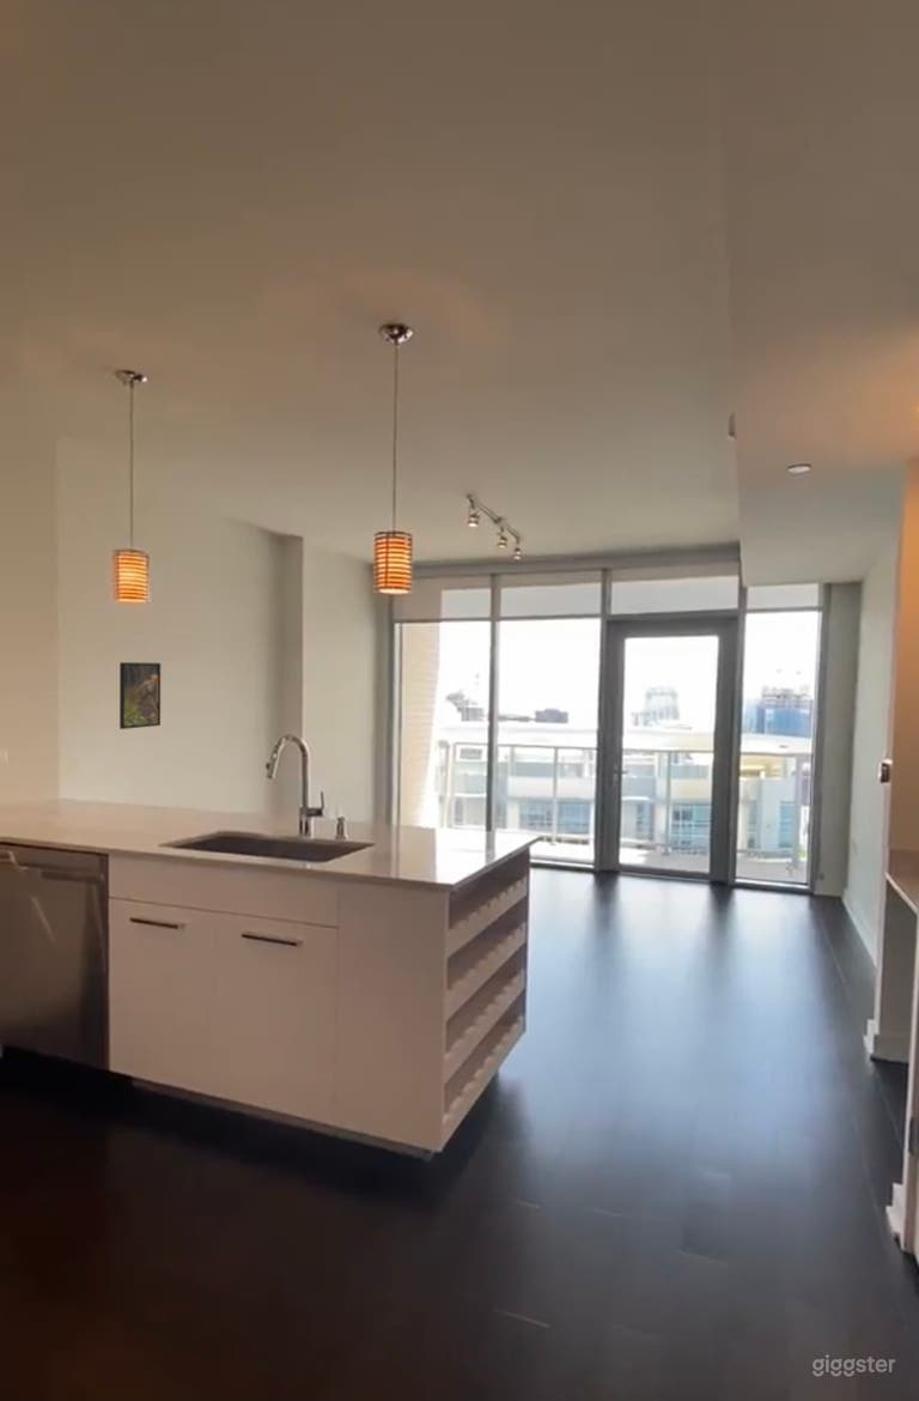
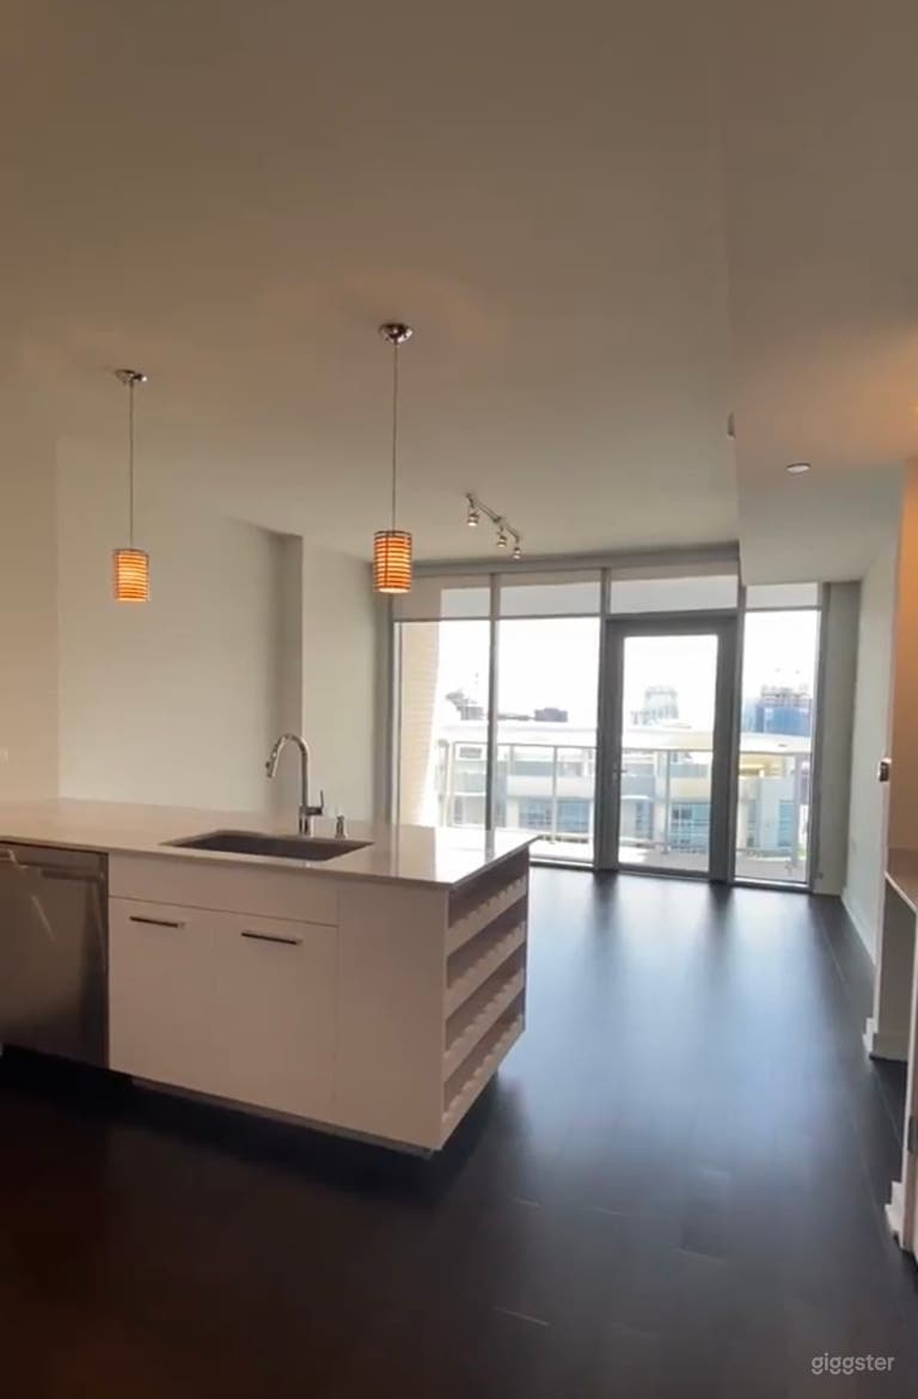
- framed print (140, 695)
